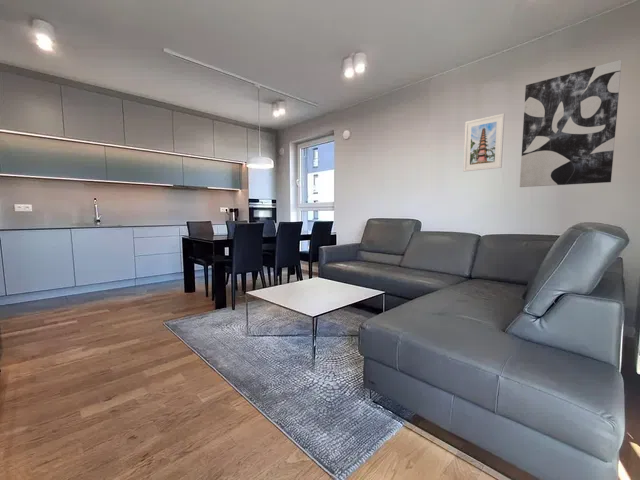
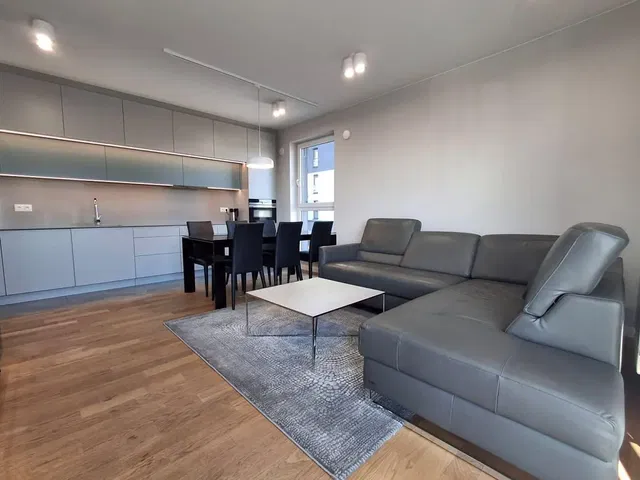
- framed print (482, 144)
- wall art (565, 130)
